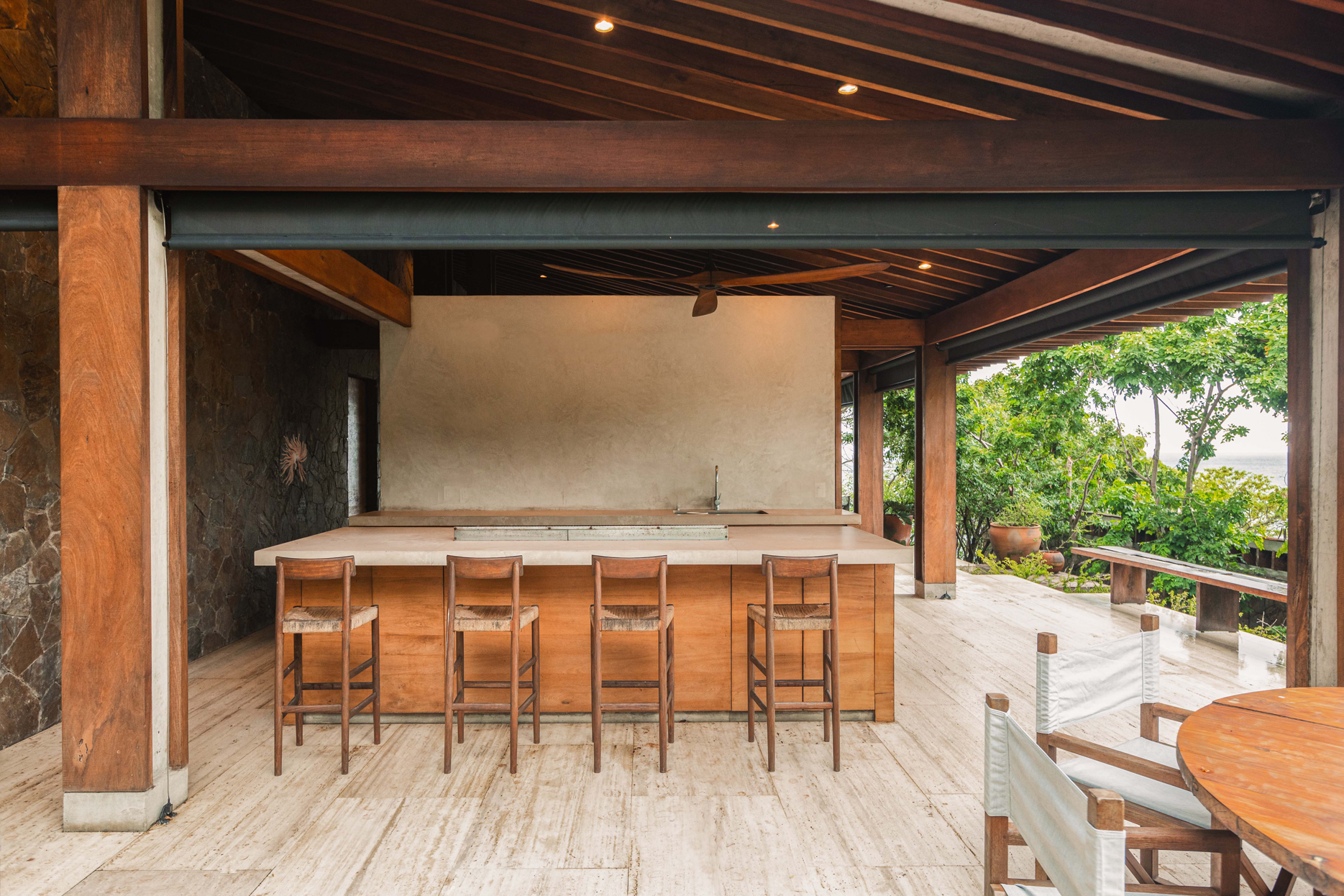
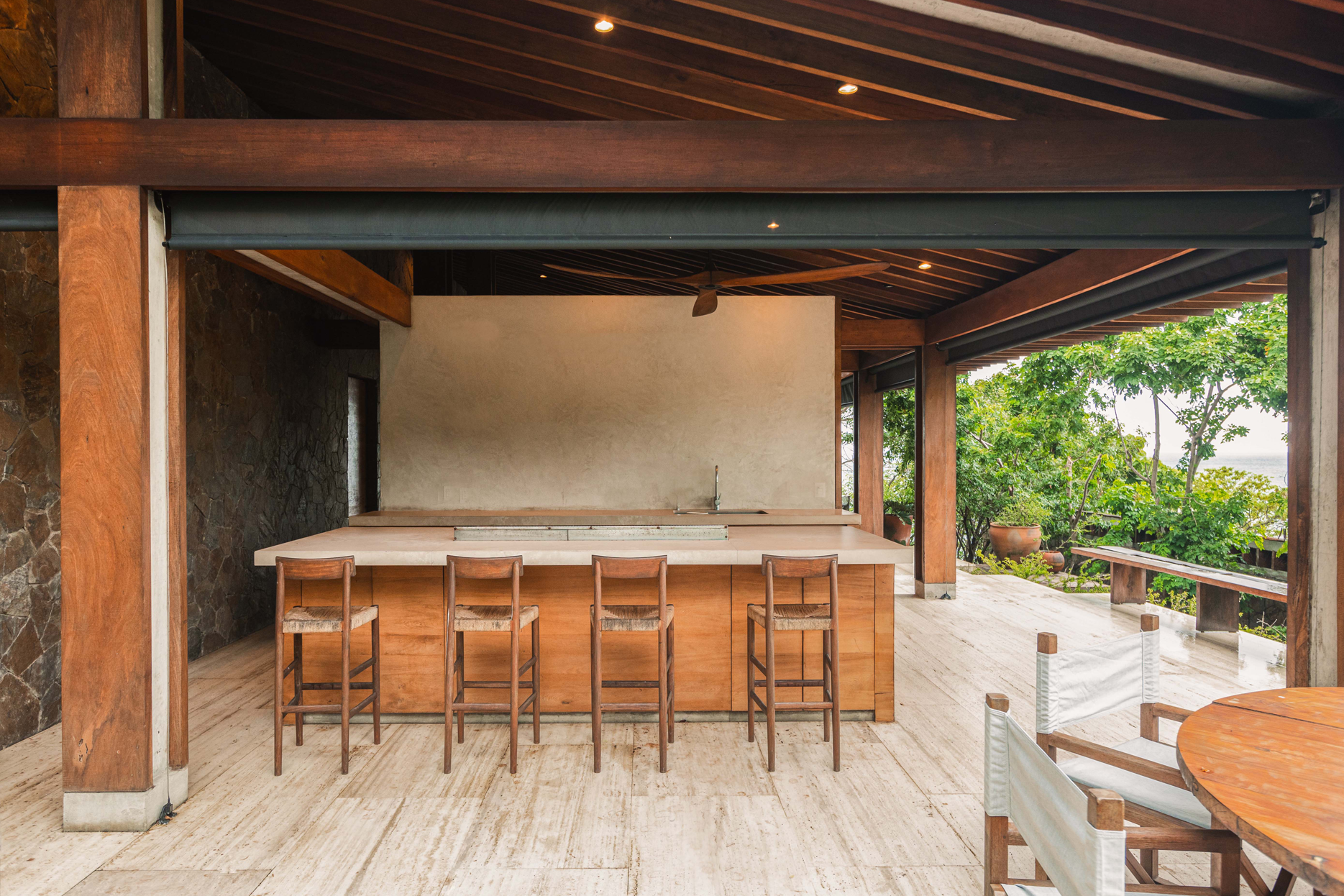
- wall sculpture (293, 460)
